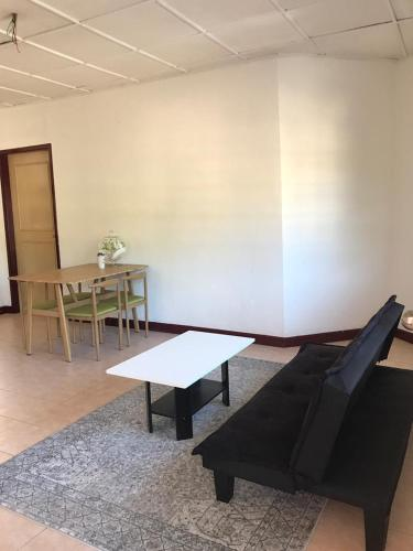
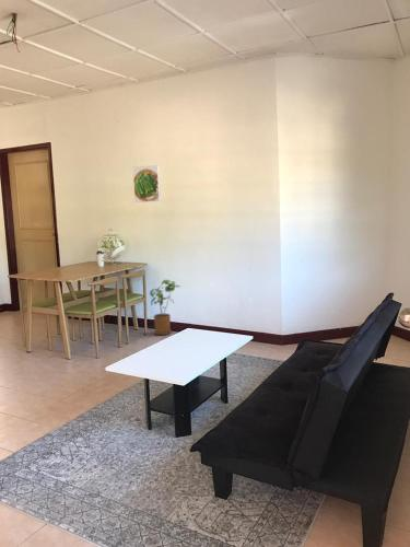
+ house plant (161, 306)
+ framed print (147, 184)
